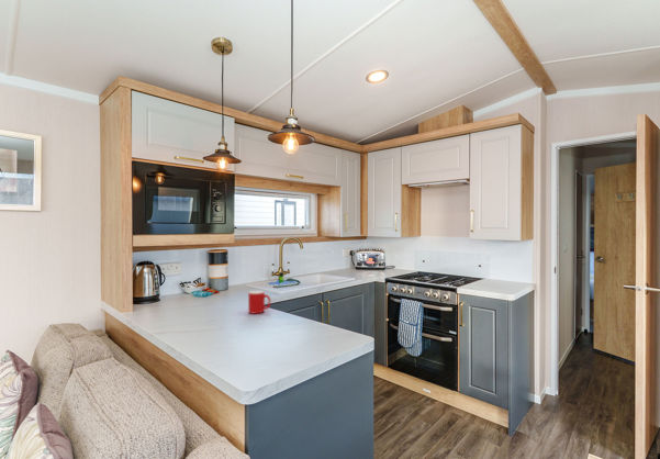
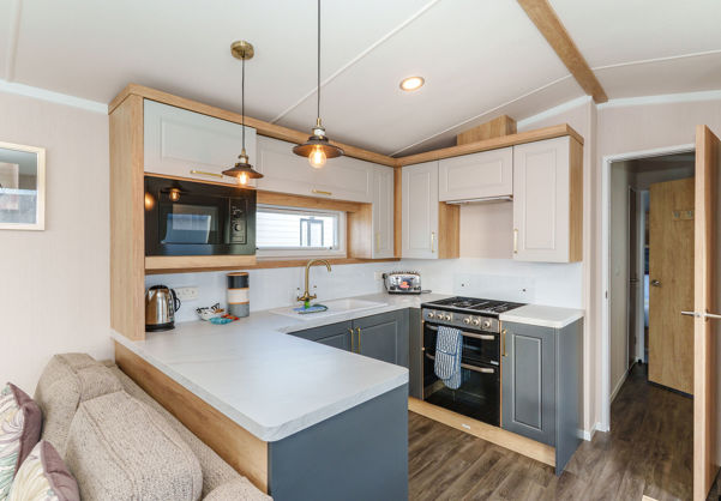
- cup (259, 301)
